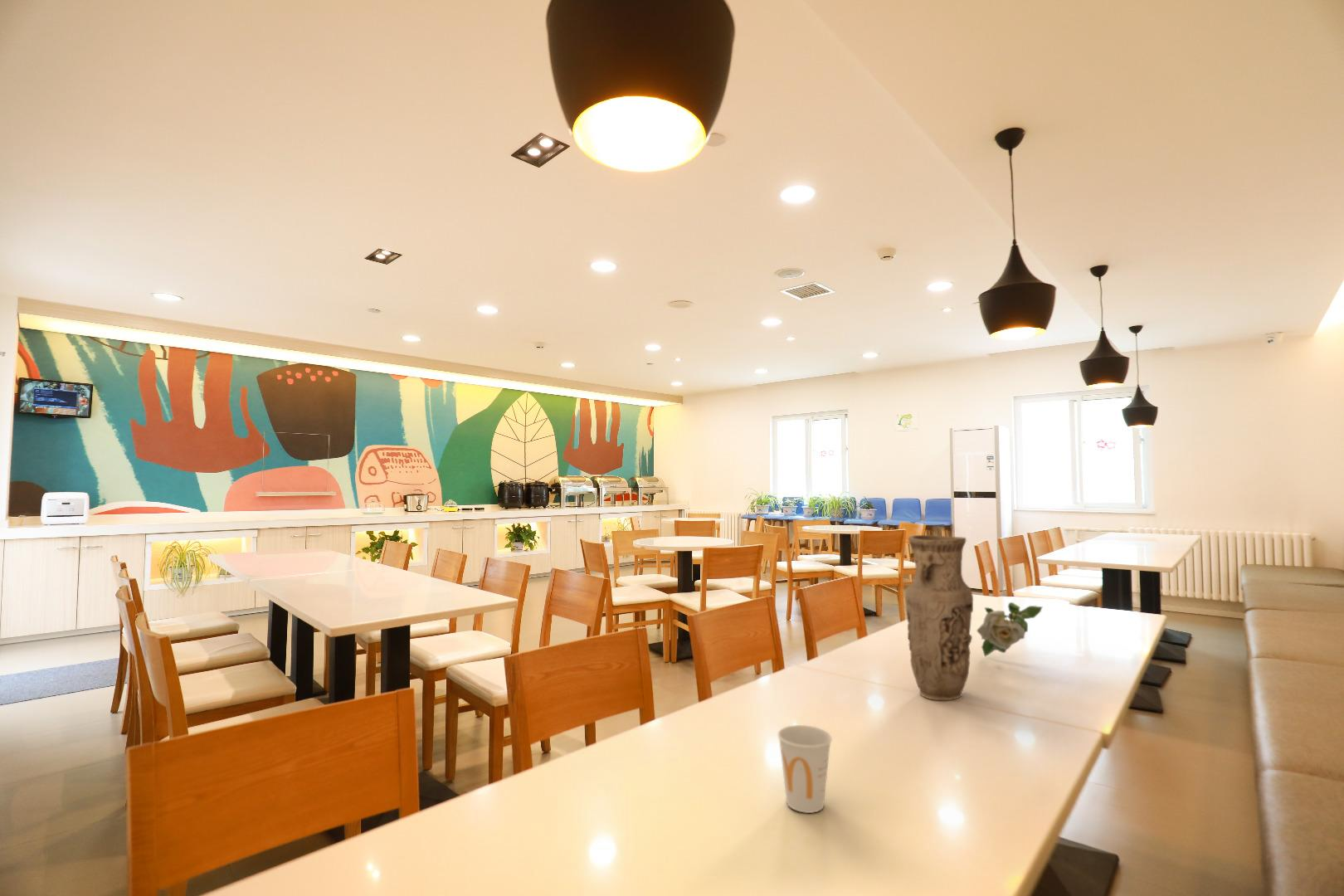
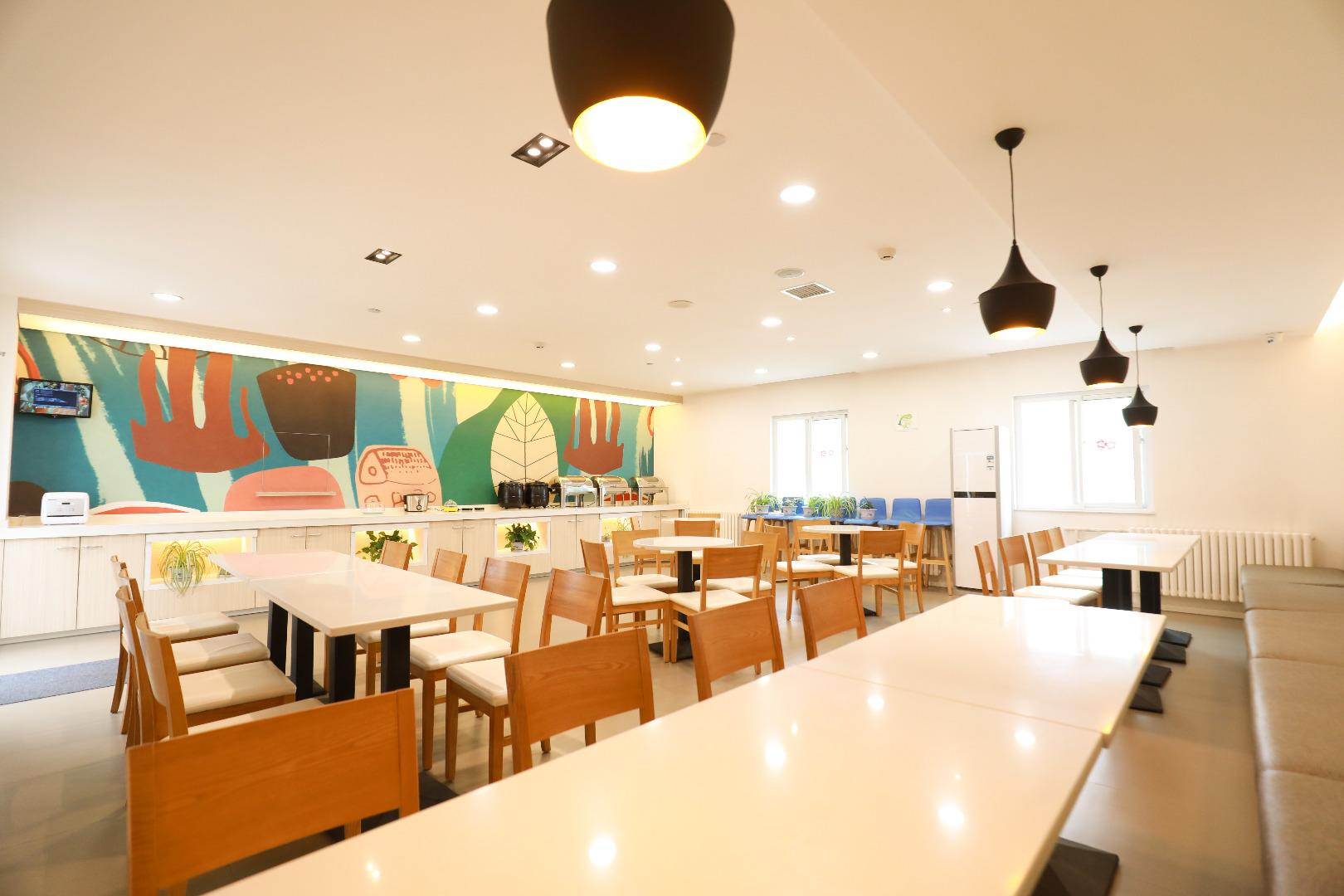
- vase (938, 614)
- flower (1010, 634)
- cup (805, 769)
